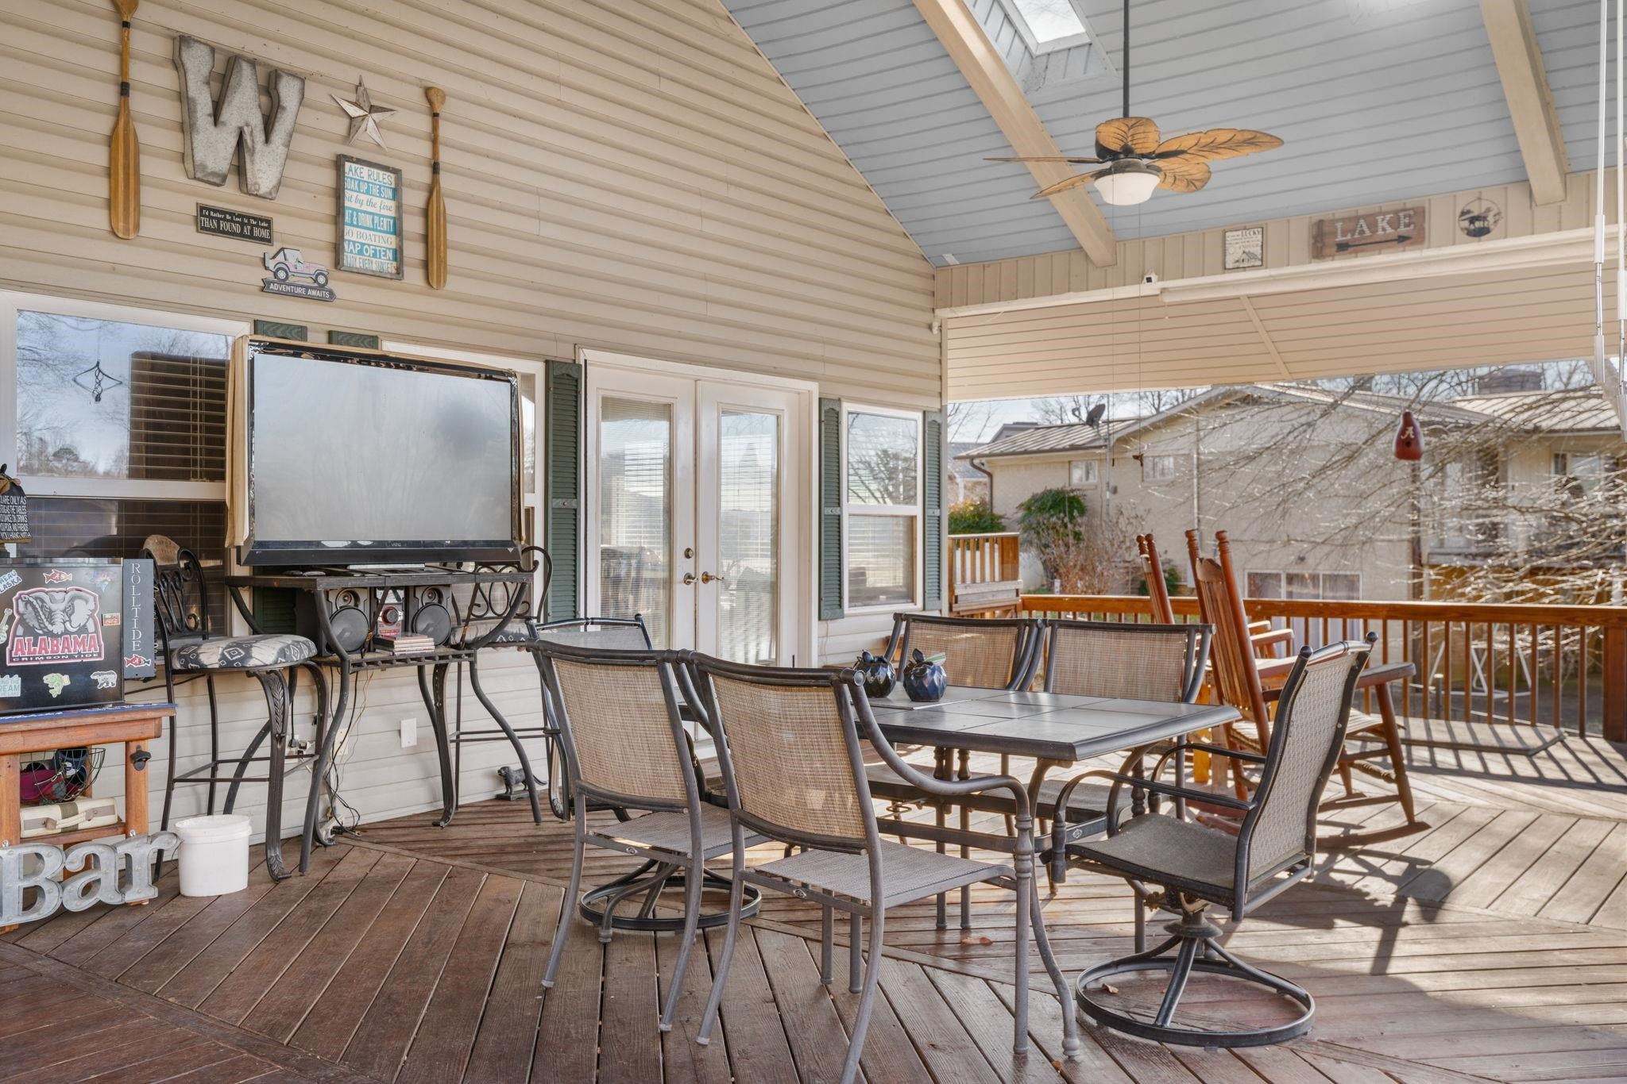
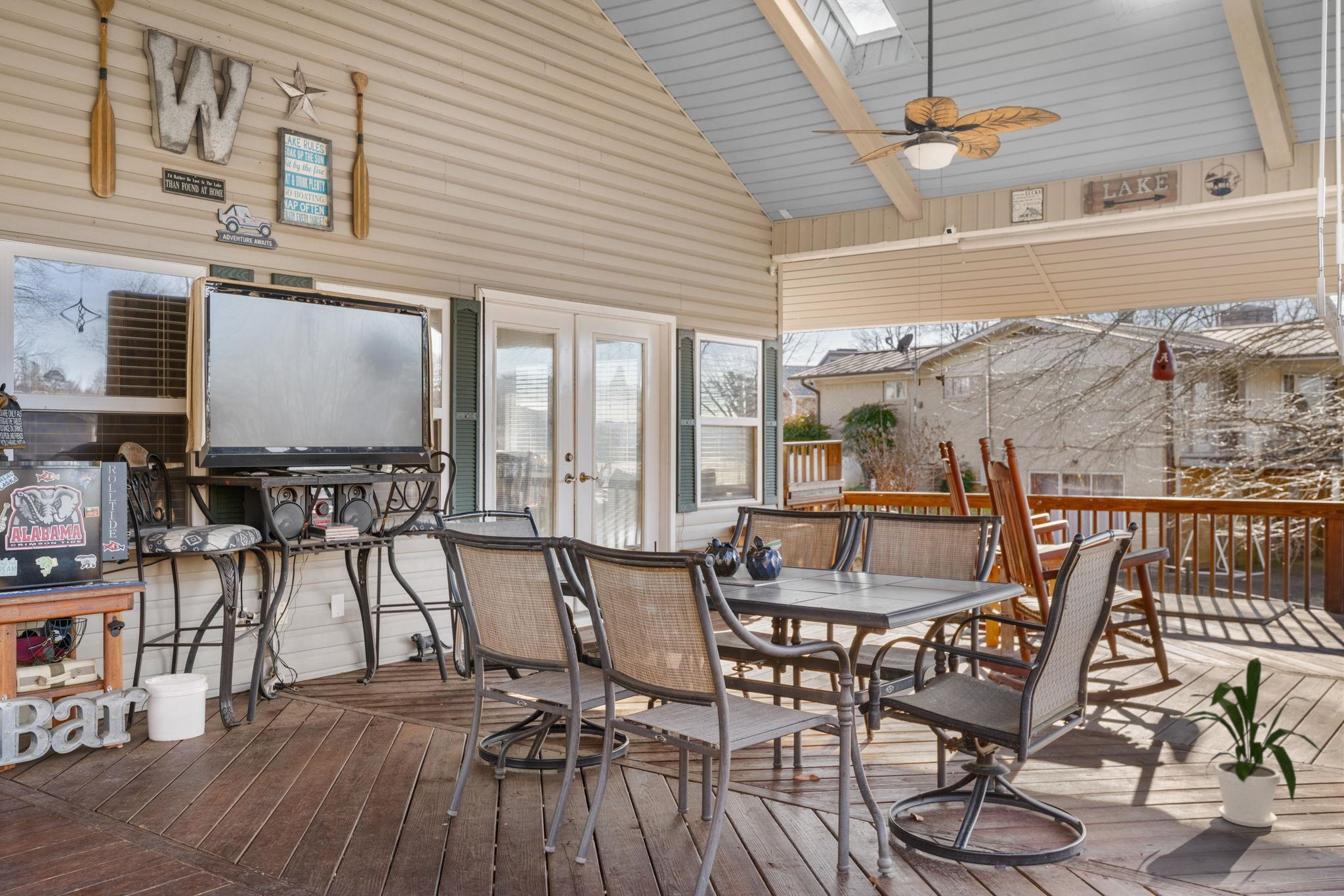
+ house plant (1244, 741)
